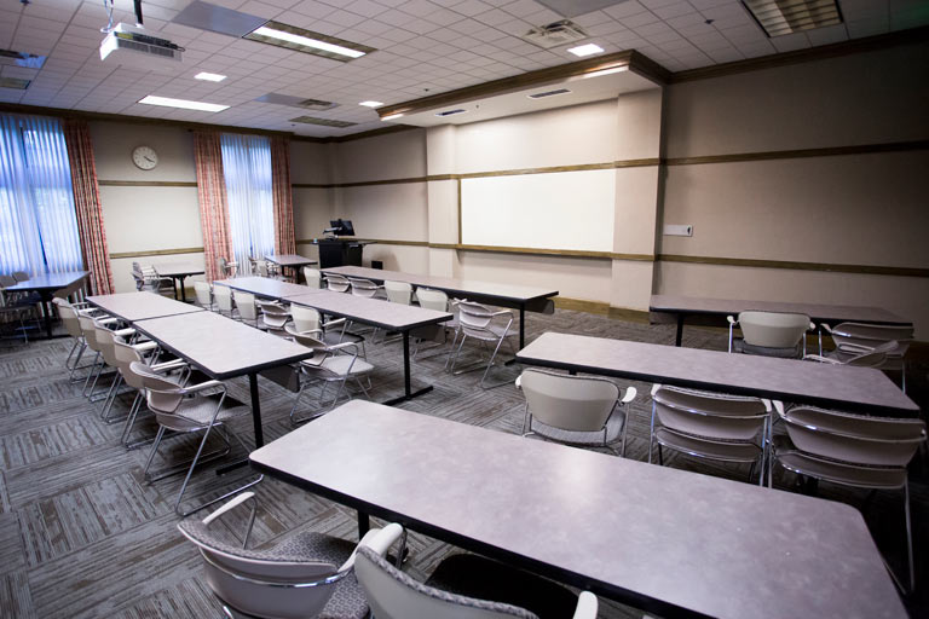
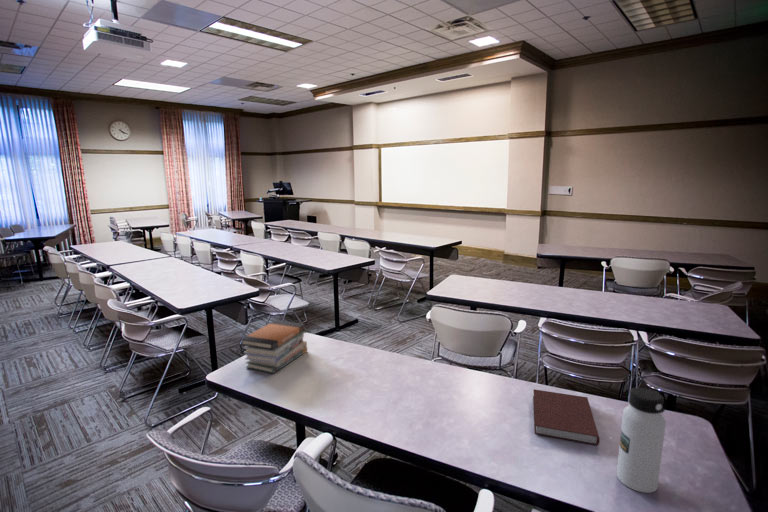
+ water bottle (641, 437)
+ book stack (275, 345)
+ notebook (562, 414)
